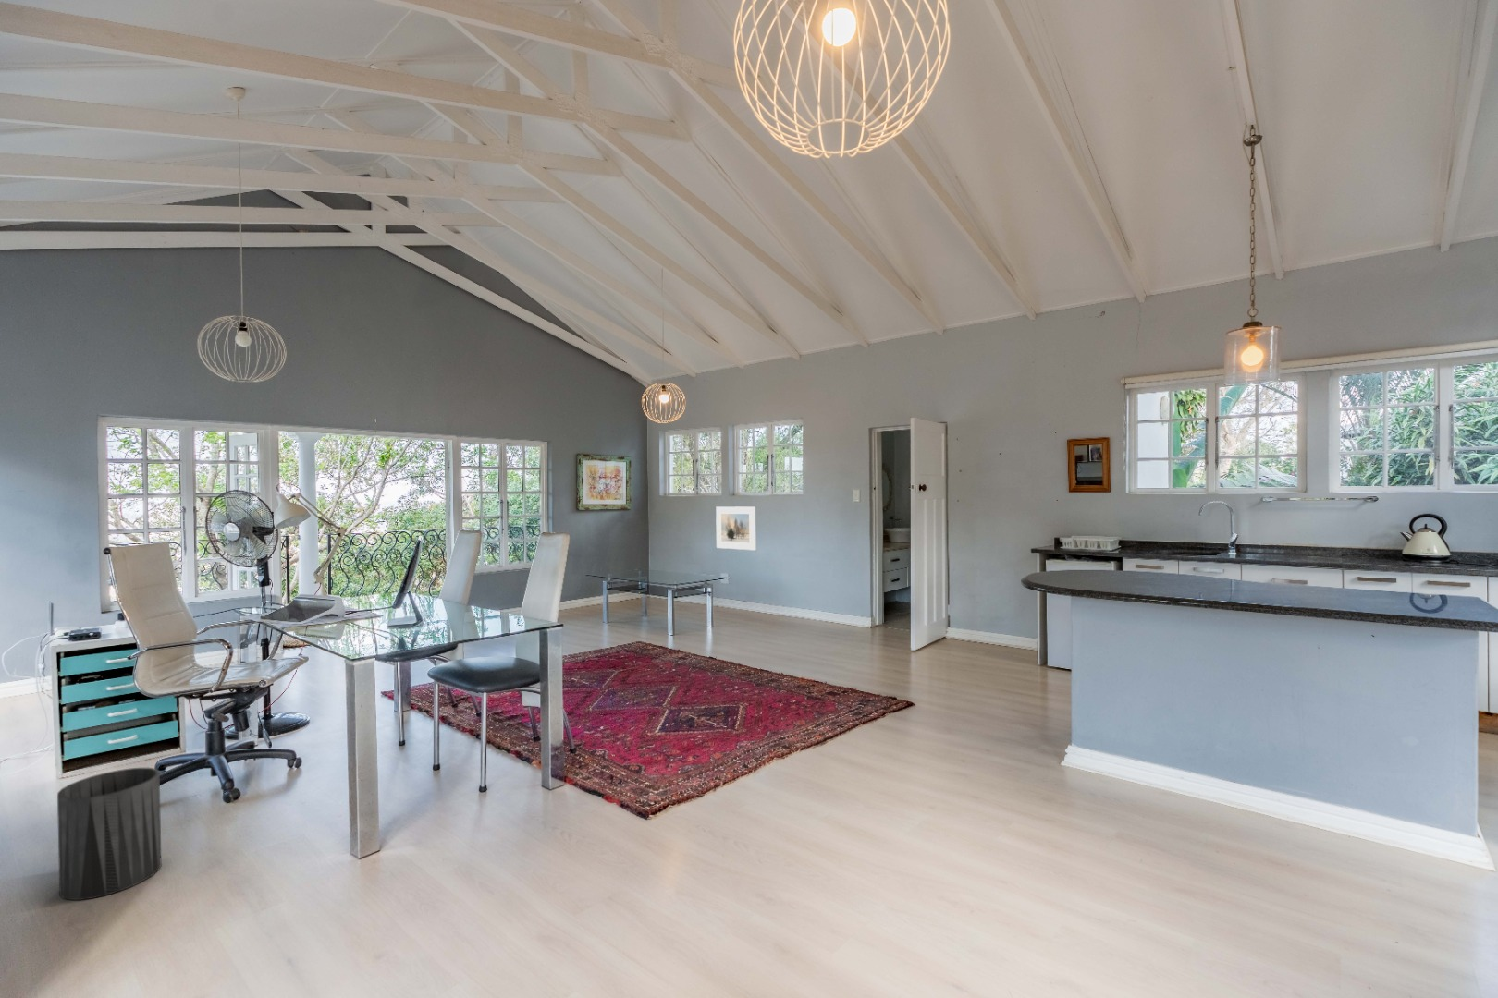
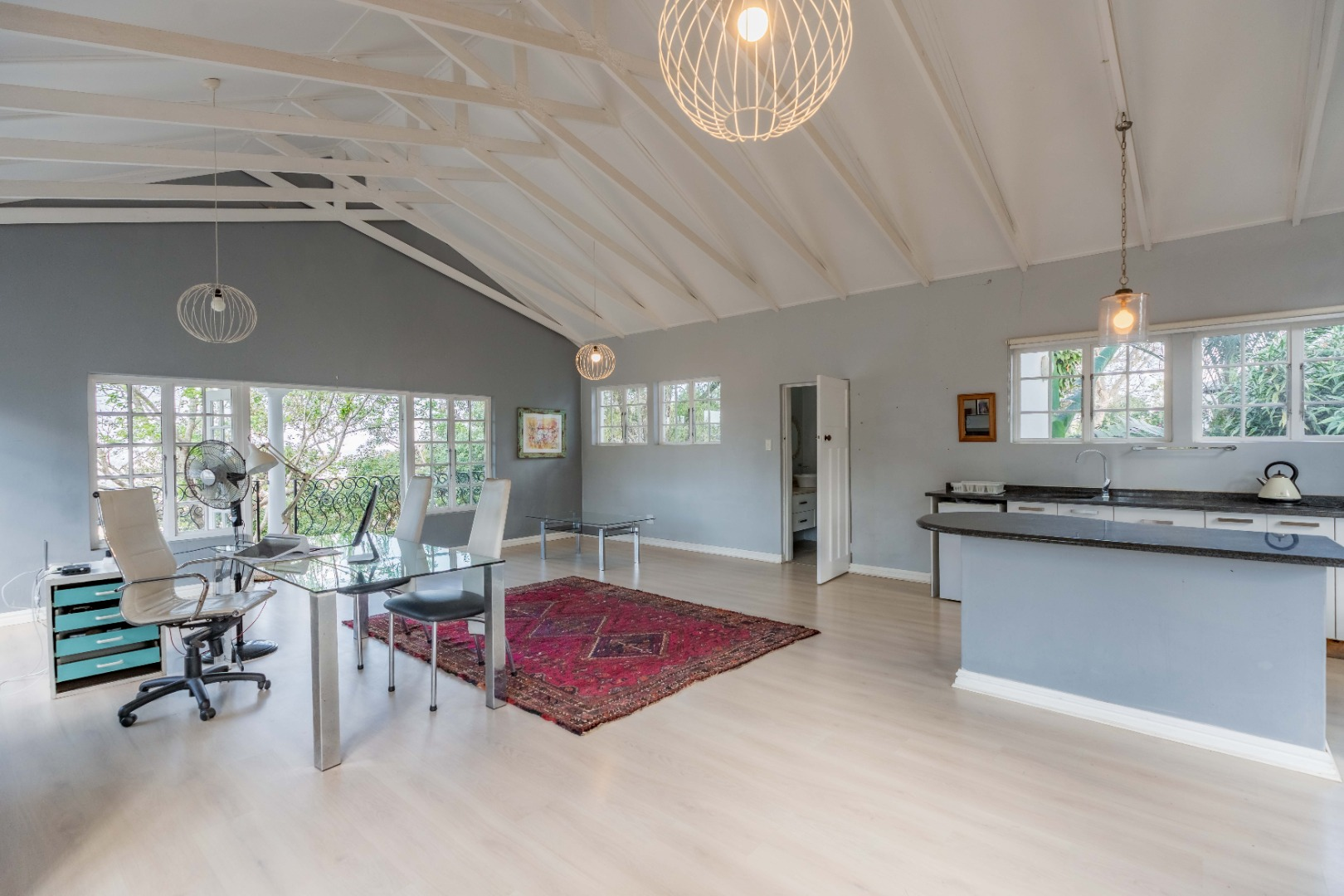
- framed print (736, 528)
- trash can (111, 830)
